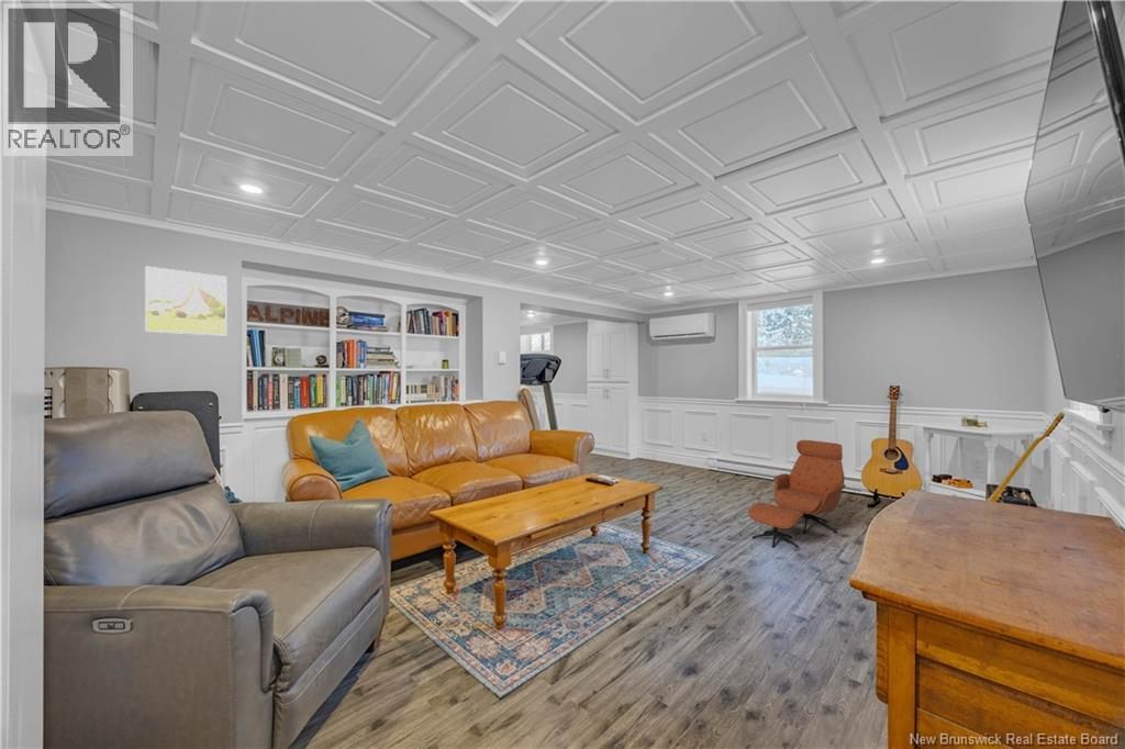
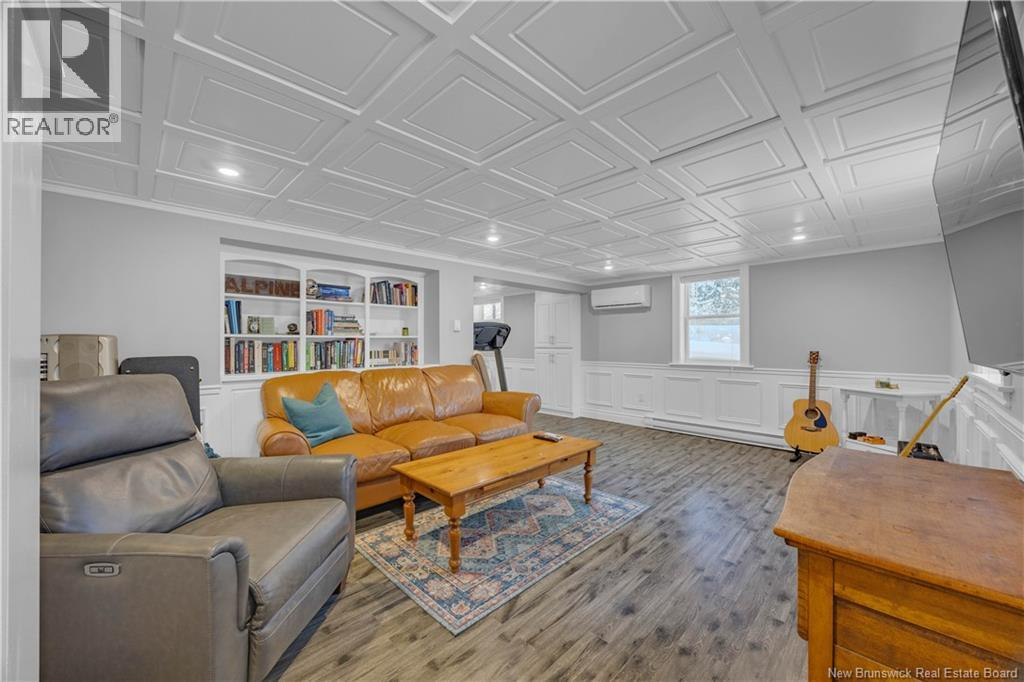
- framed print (188, 302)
- lounge chair (795, 489)
